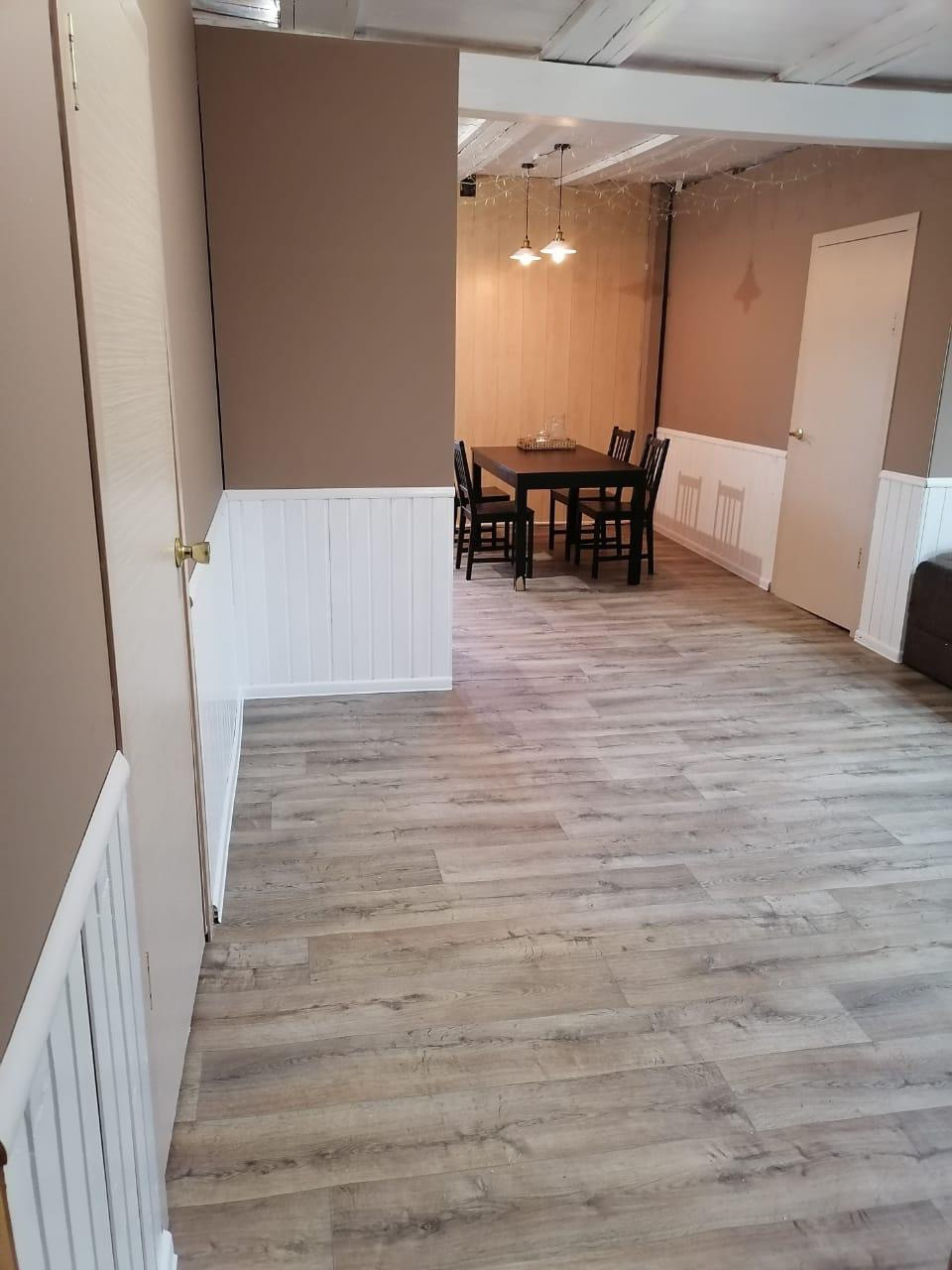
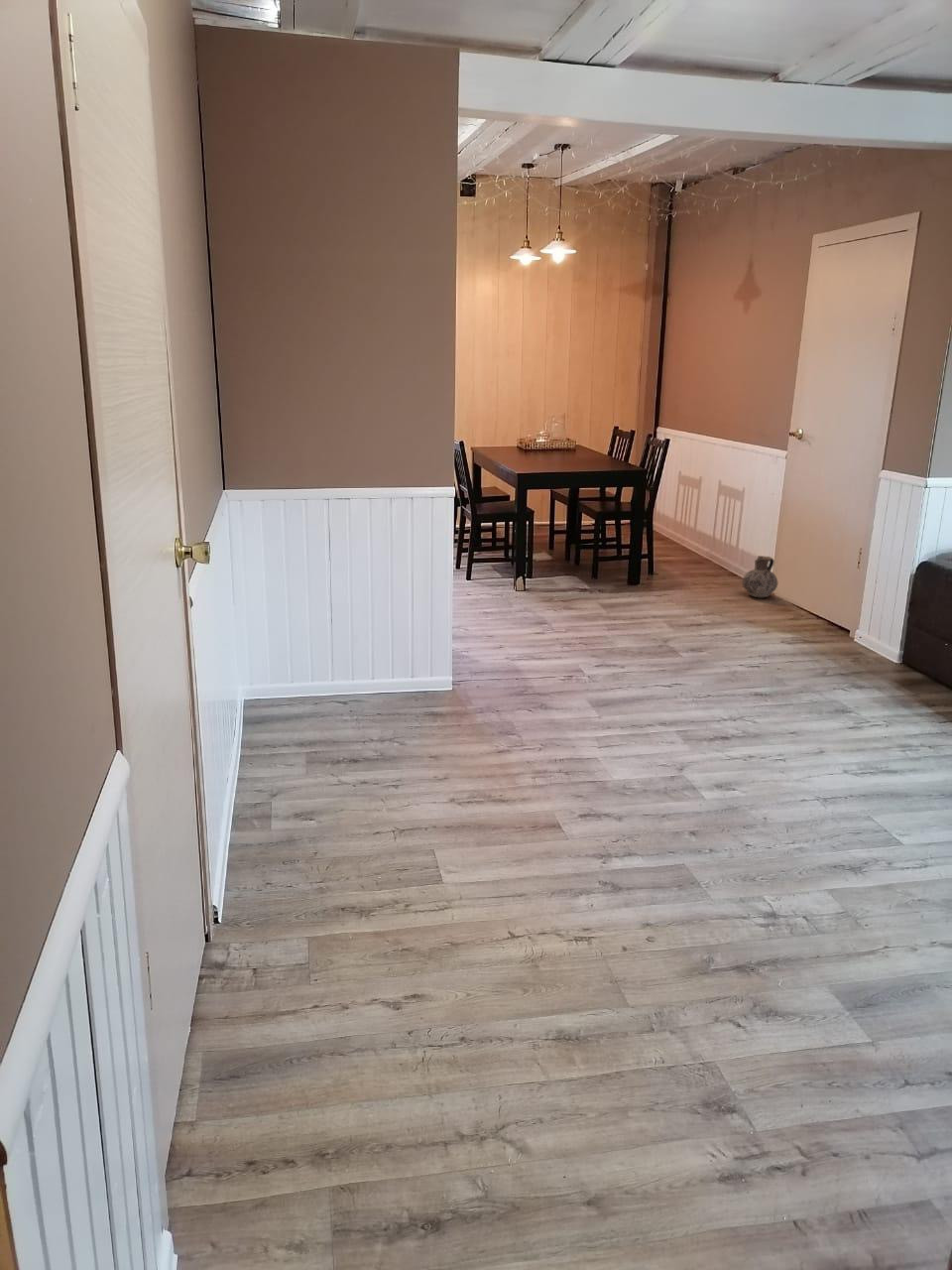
+ ceramic jug (761, 576)
